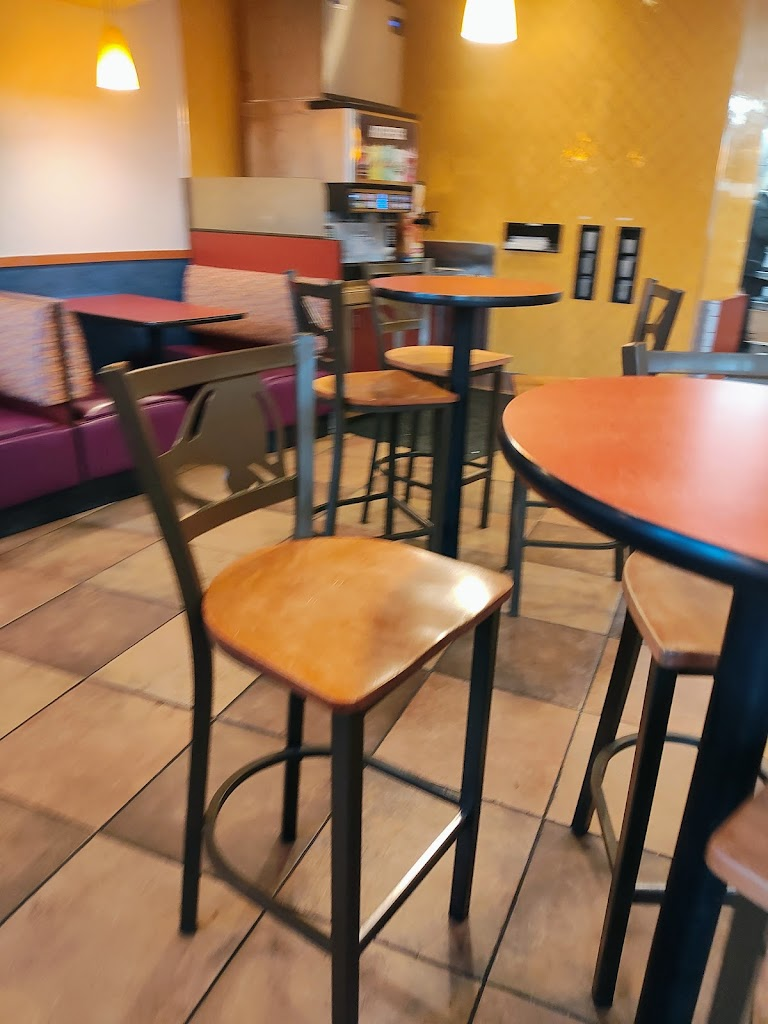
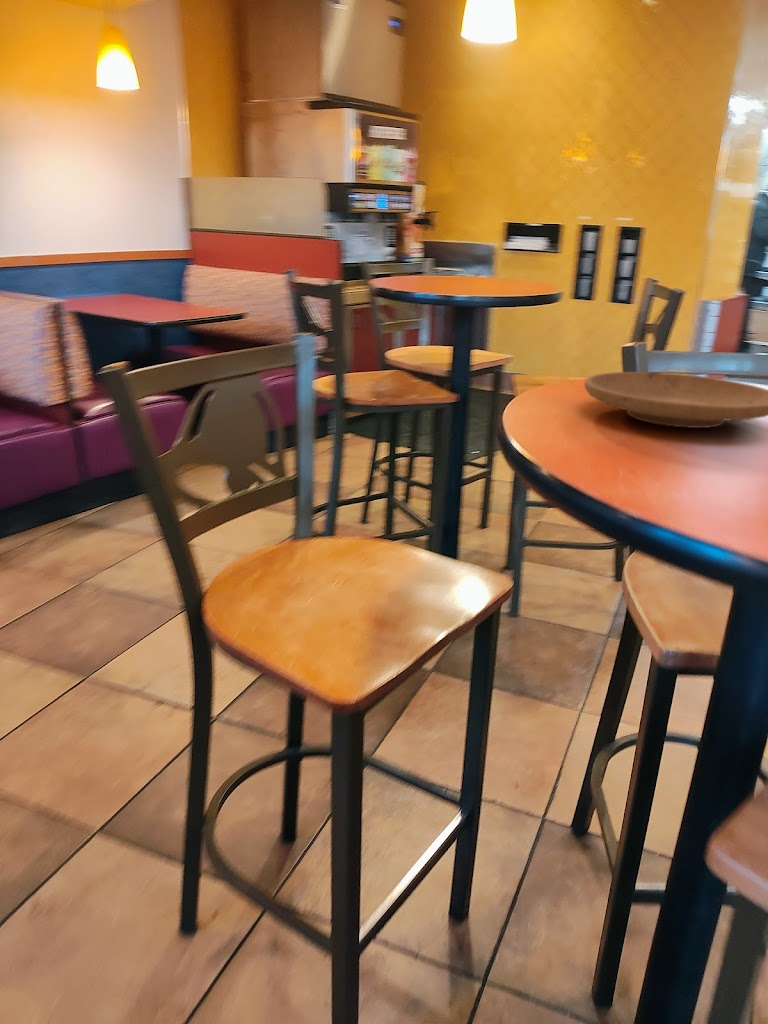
+ plate (677, 402)
